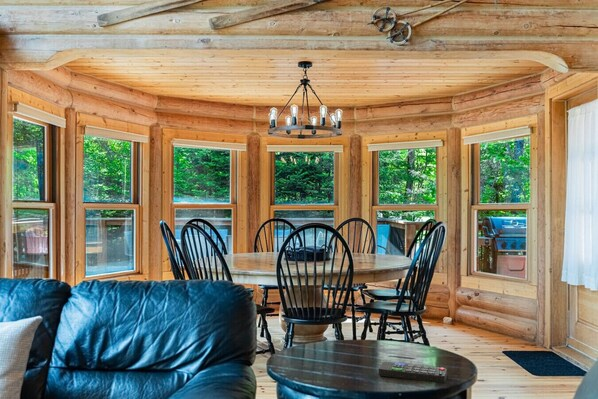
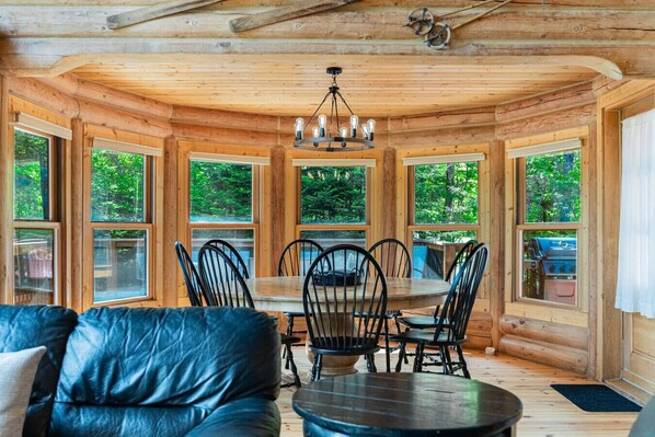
- remote control (412, 371)
